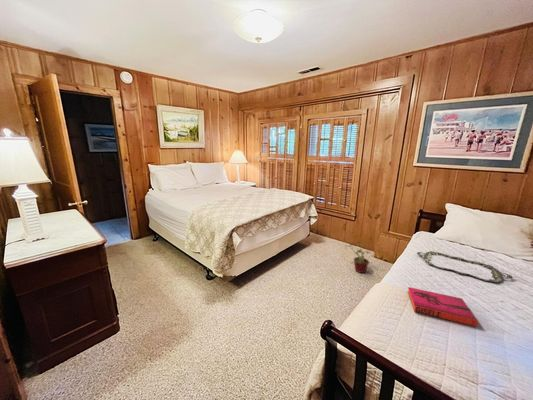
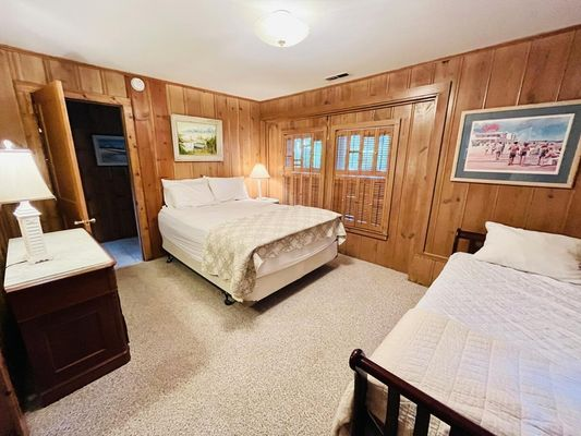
- hardback book (438, 304)
- potted plant (356, 254)
- serving tray (459, 260)
